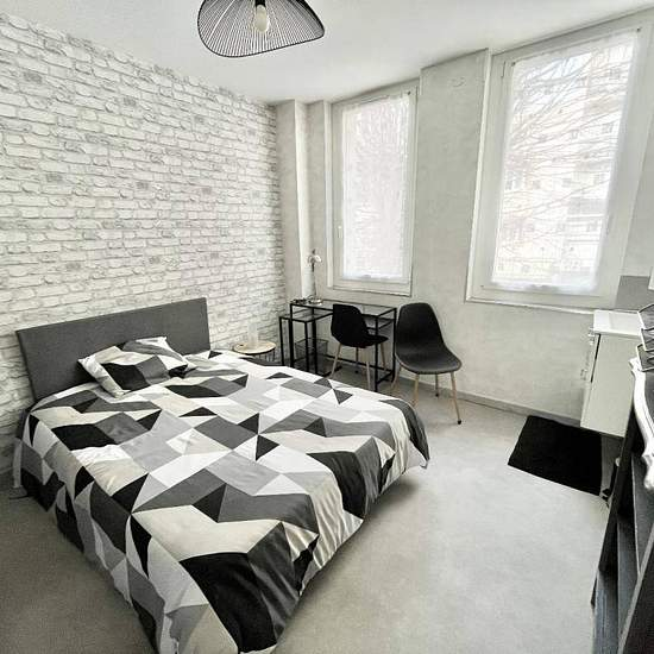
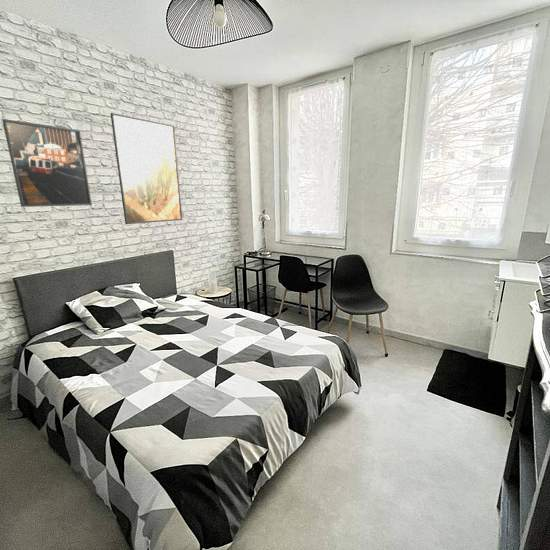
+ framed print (51, 166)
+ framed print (150, 173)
